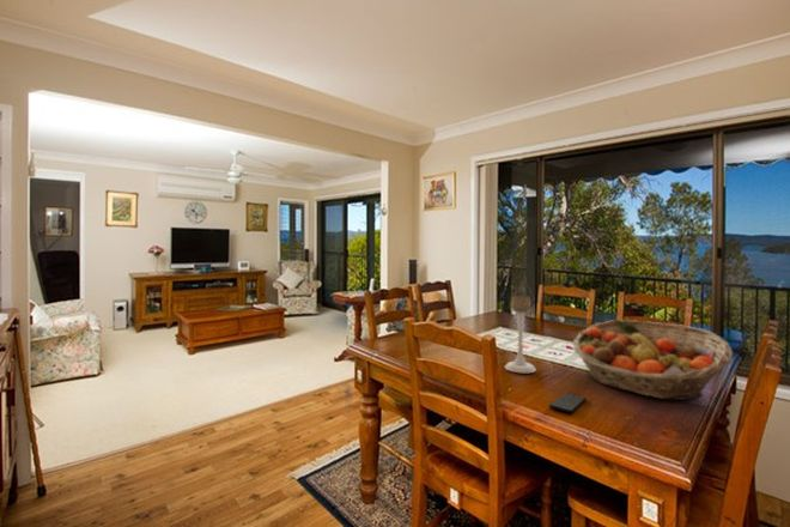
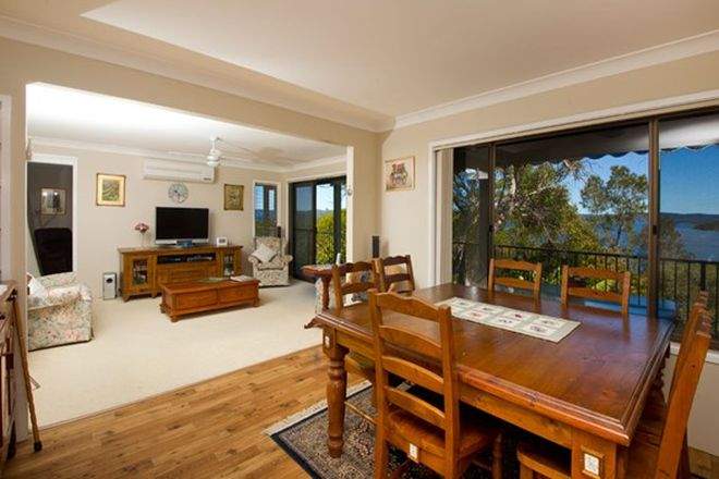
- candle holder (519, 332)
- smartphone (567, 401)
- fruit basket (643, 355)
